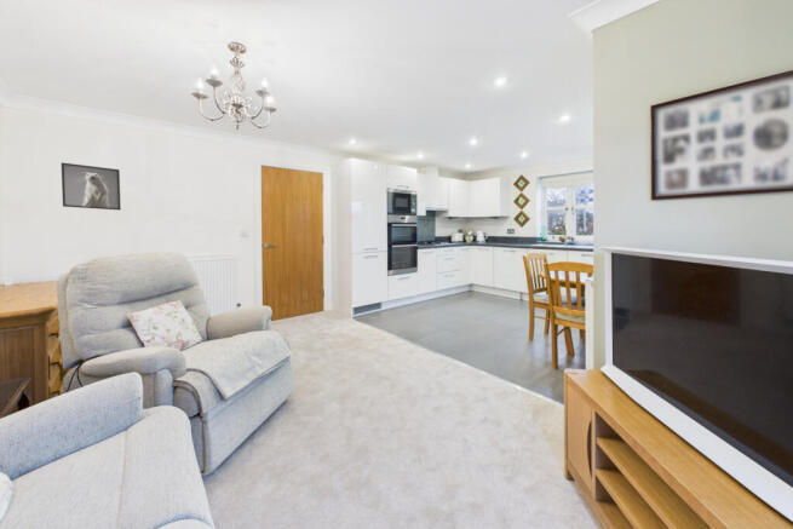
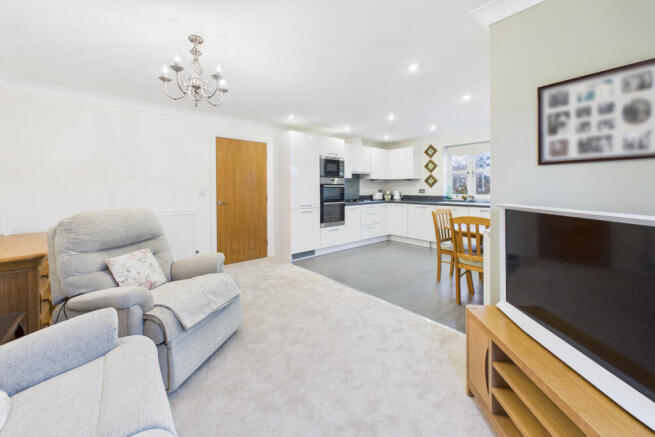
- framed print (92, 186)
